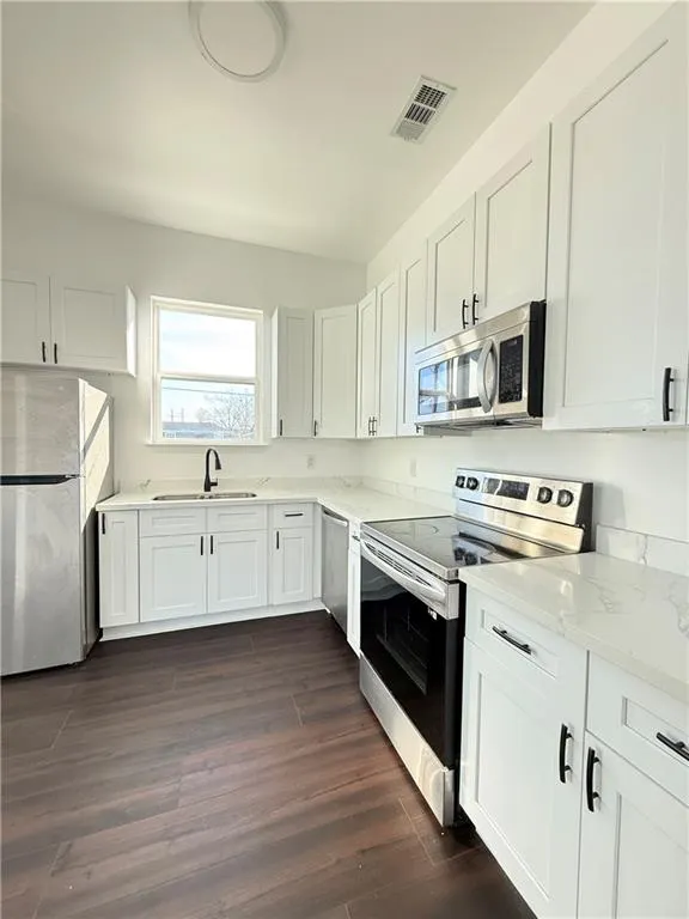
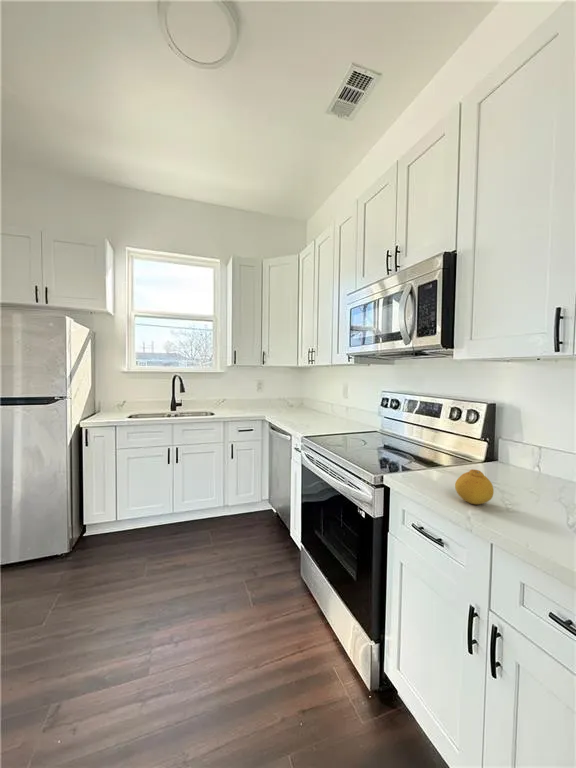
+ fruit (473, 486)
